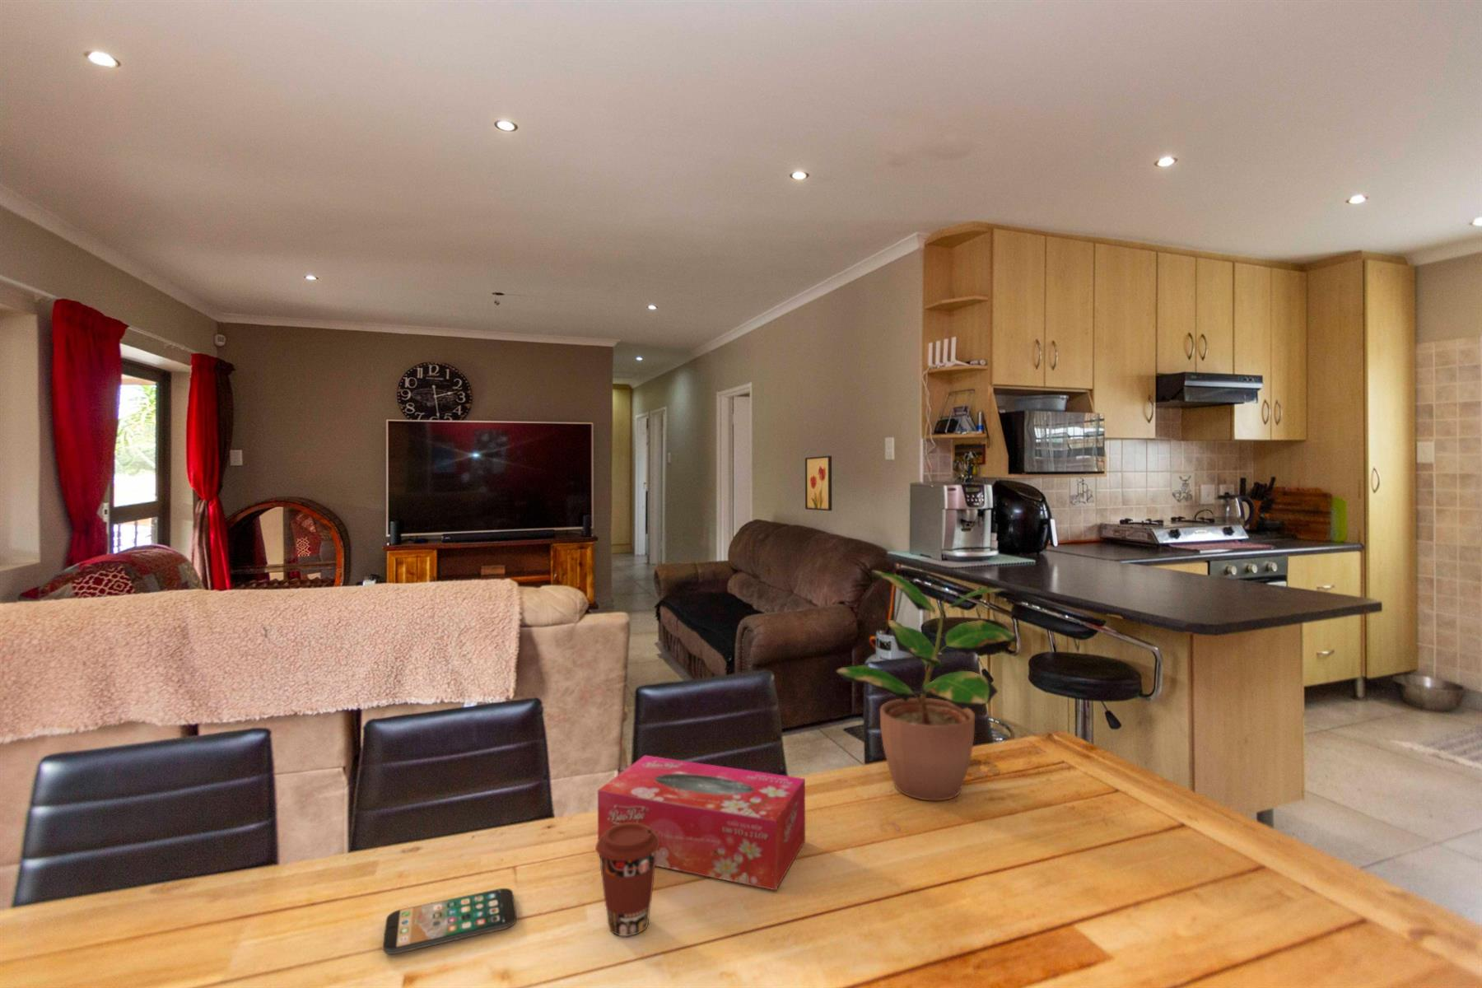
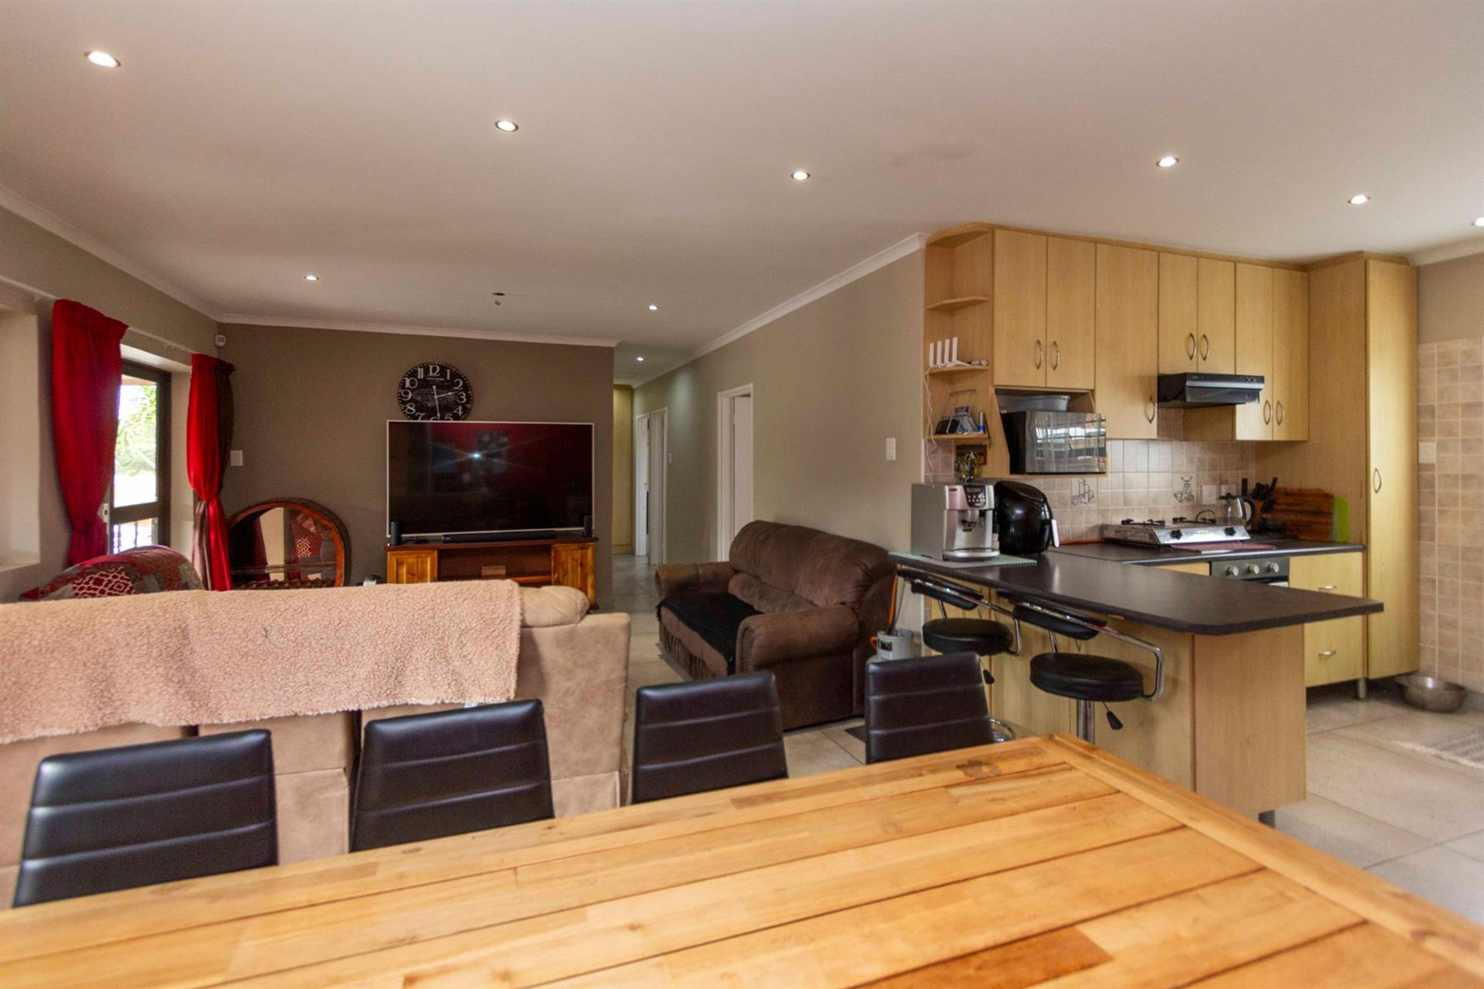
- smartphone (451, 919)
- wall art (818, 483)
- tissue box (704, 815)
- potted plant (935, 680)
- coffee cup (629, 879)
